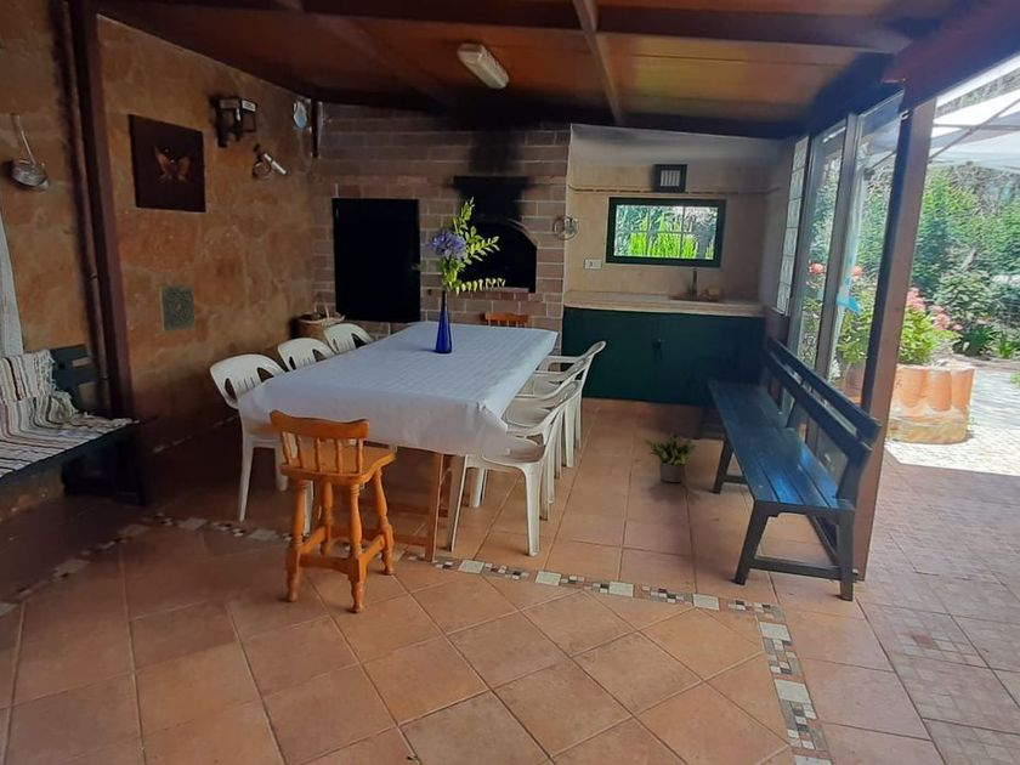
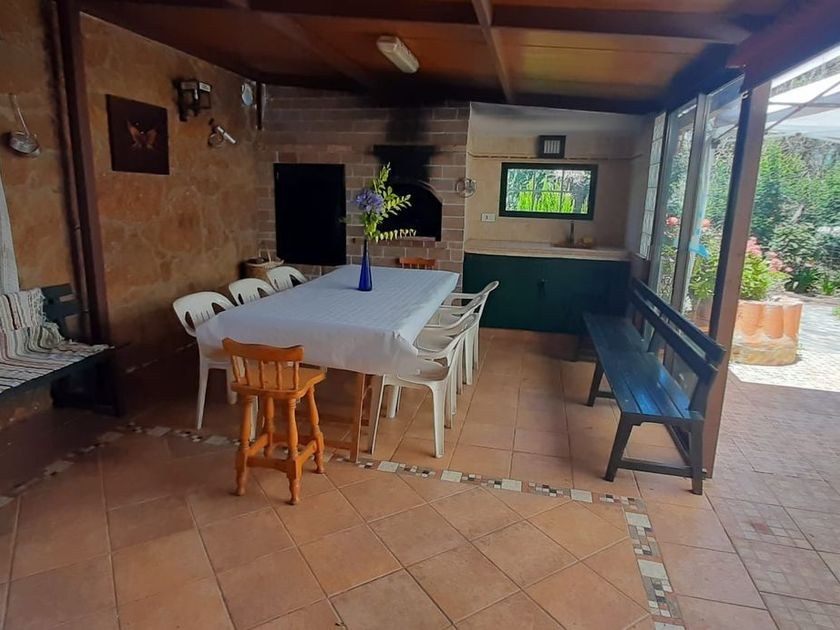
- decorative tile (177, 307)
- potted plant (667, 454)
